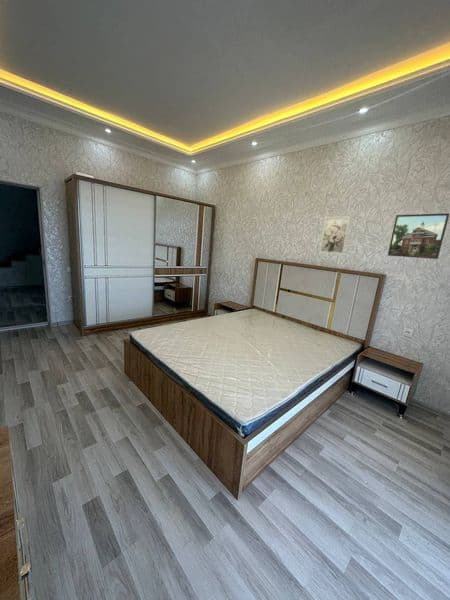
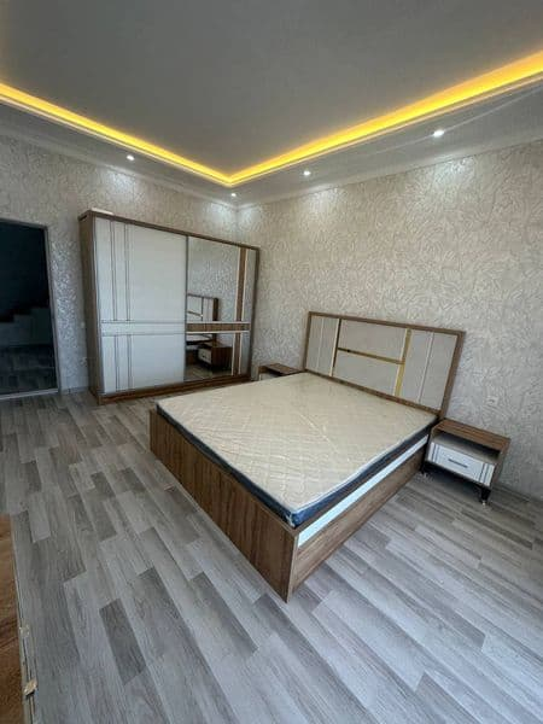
- wall art (334, 235)
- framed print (416, 236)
